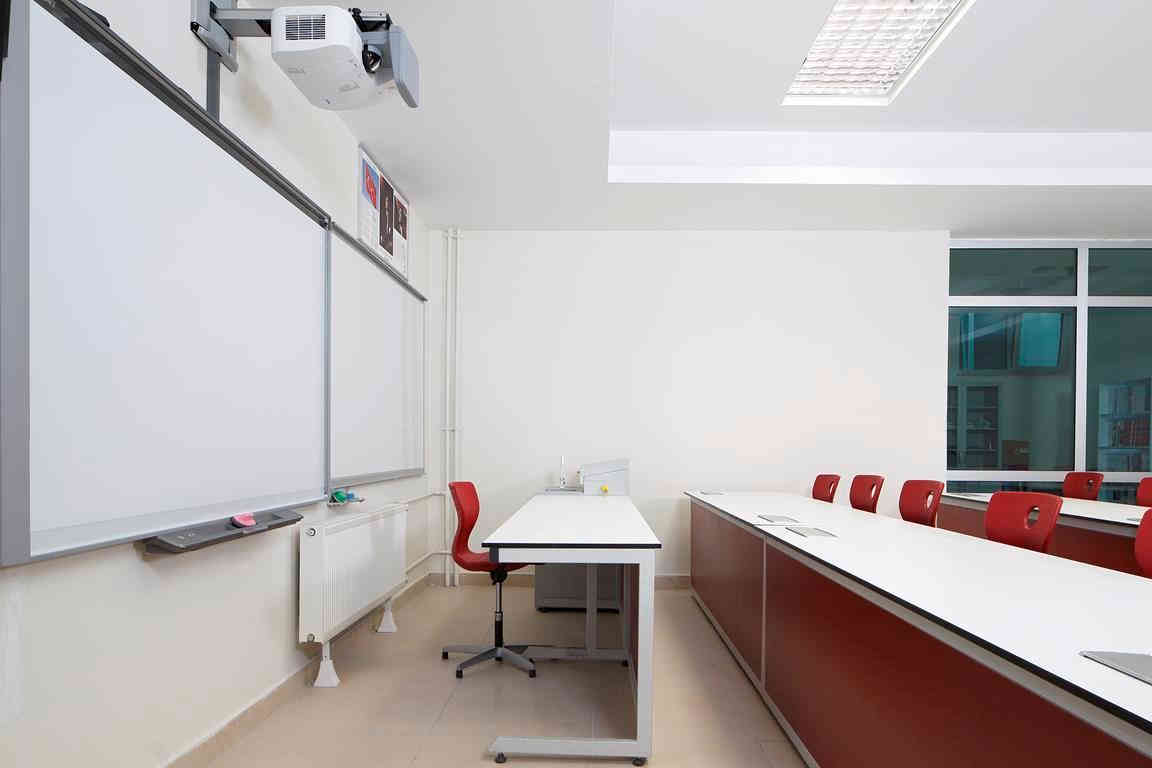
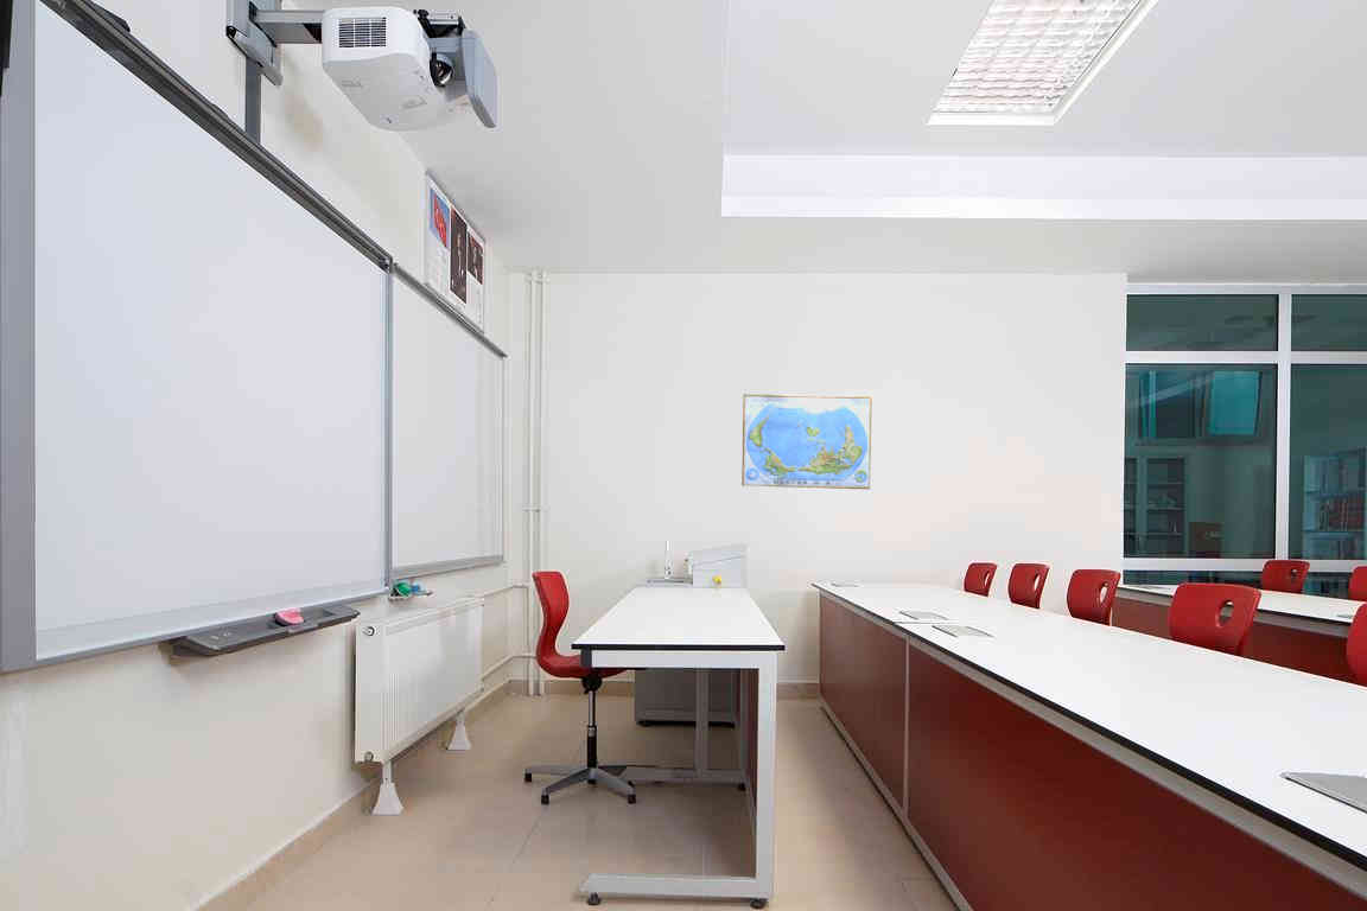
+ world map (807, 441)
